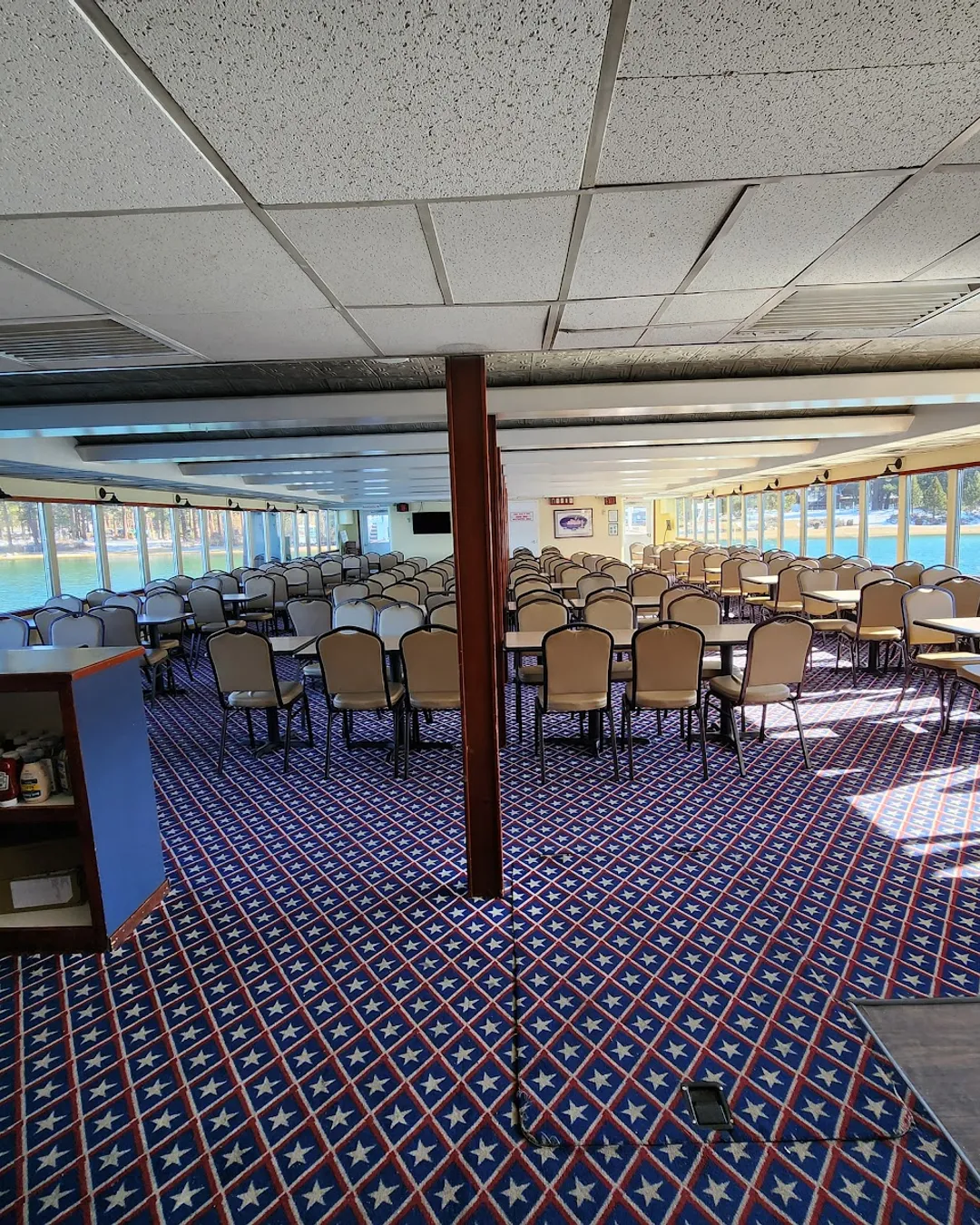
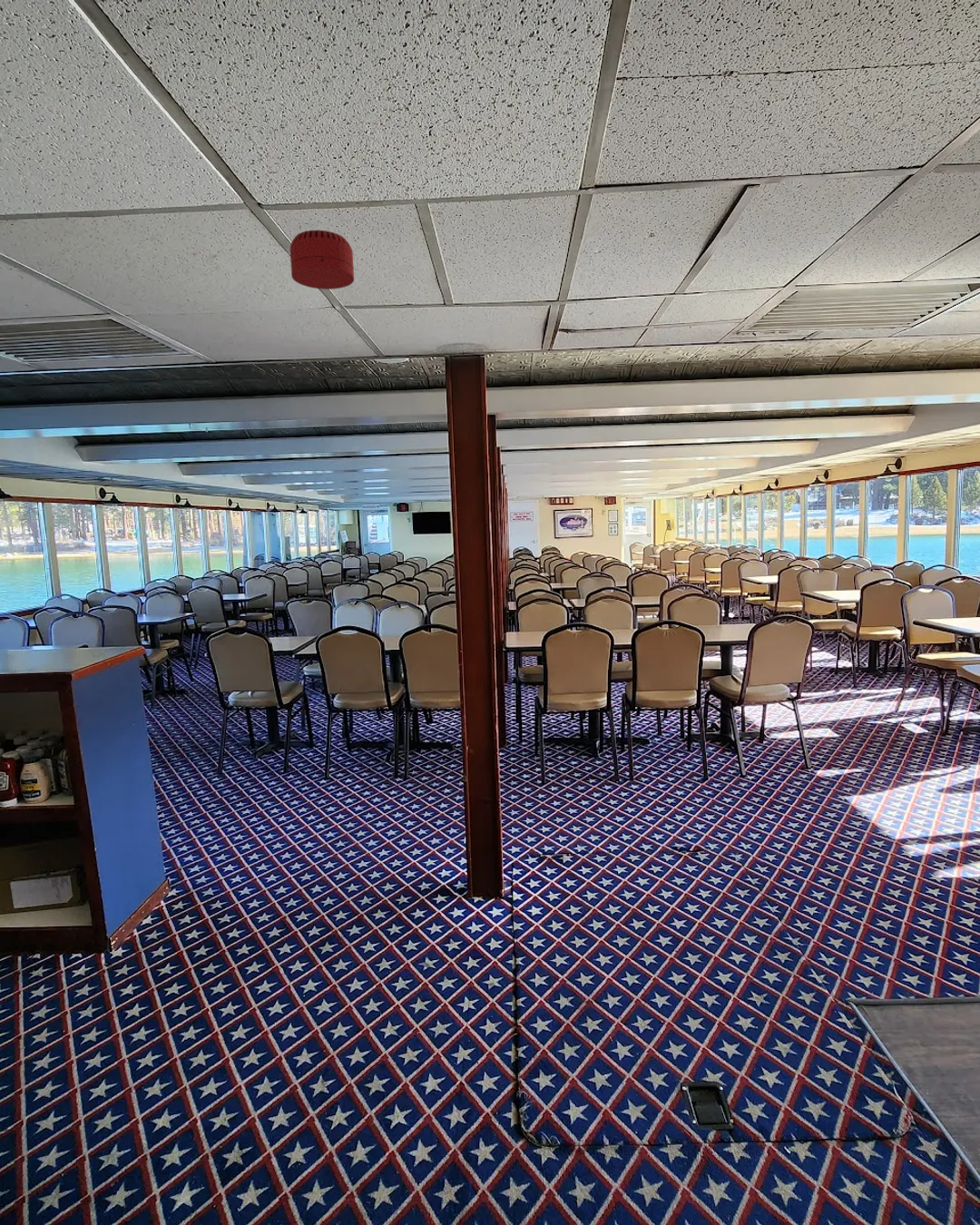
+ smoke detector (322, 259)
